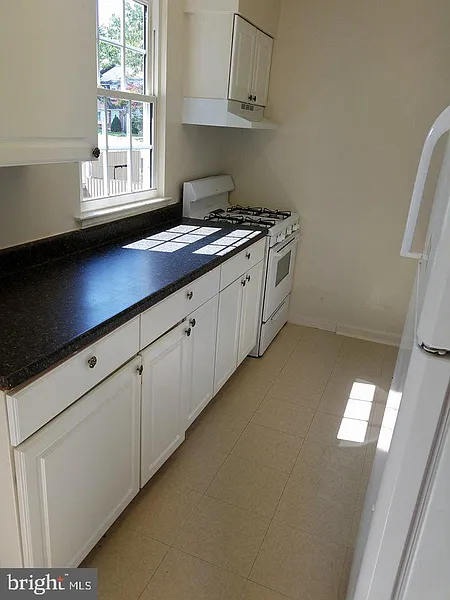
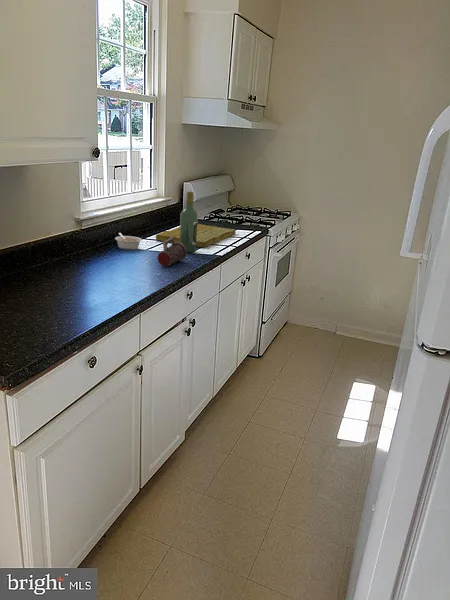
+ beer mug (171, 250)
+ cutting board (197, 233)
+ wine bottle (188, 222)
+ legume (127, 242)
